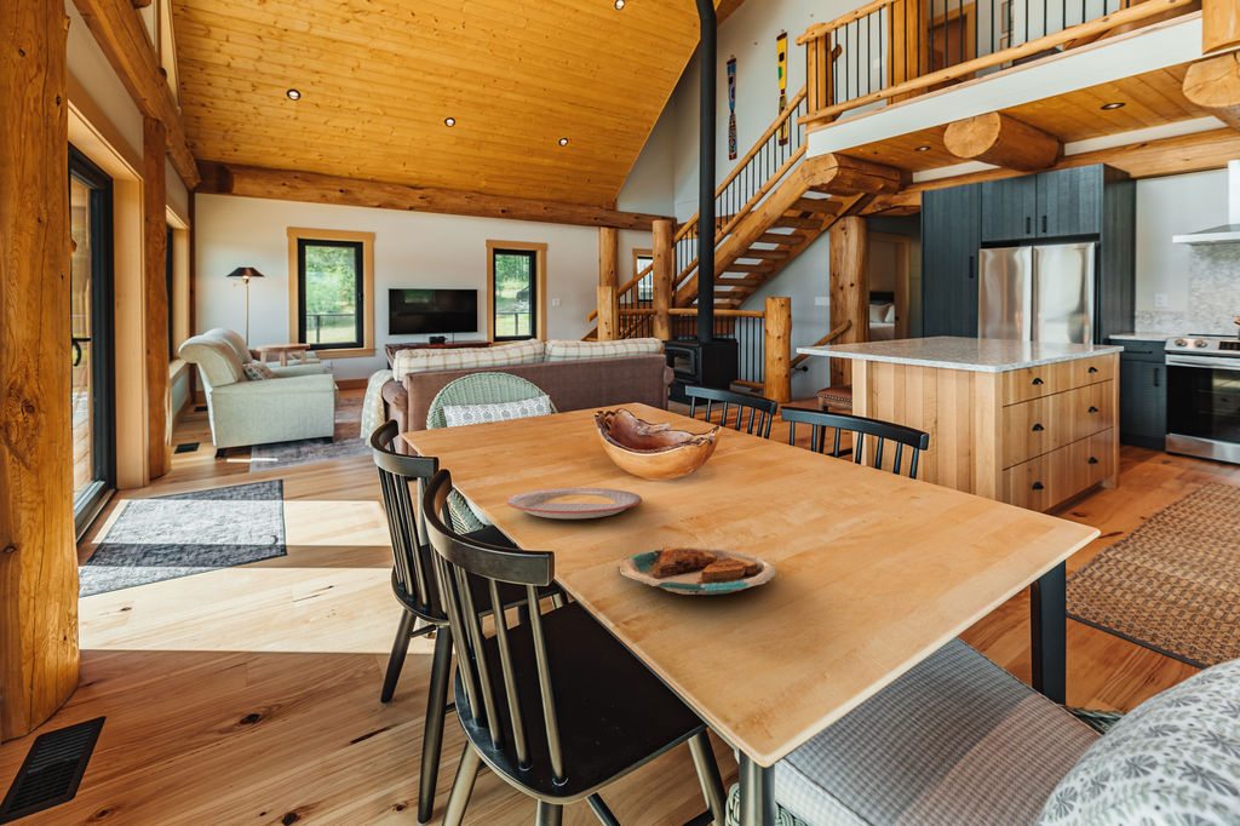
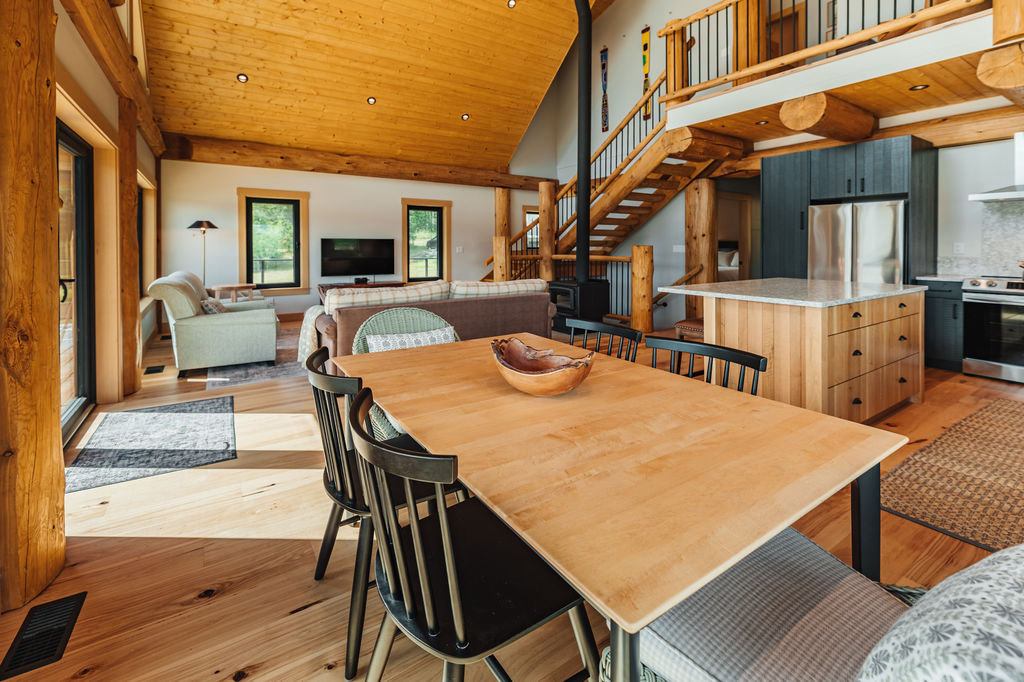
- plate (693, 568)
- plate (574, 504)
